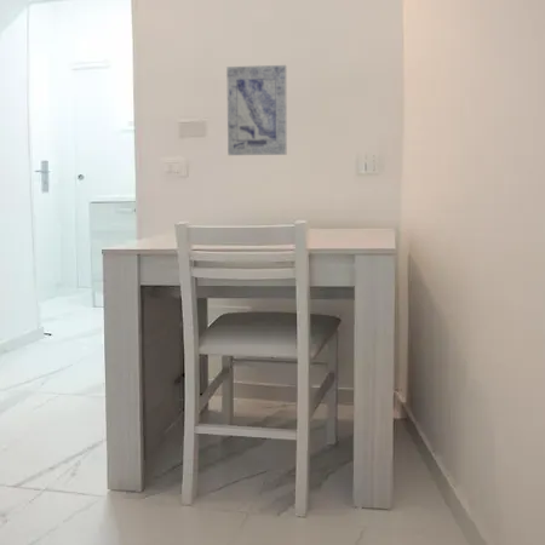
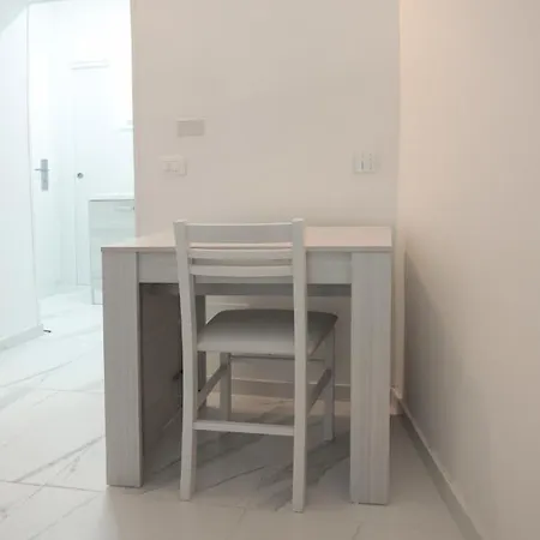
- wall art (257, 110)
